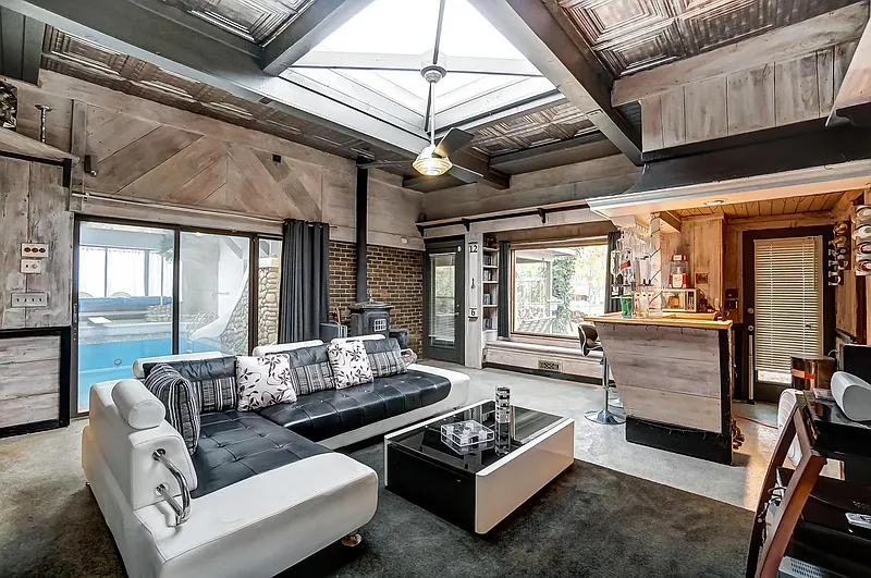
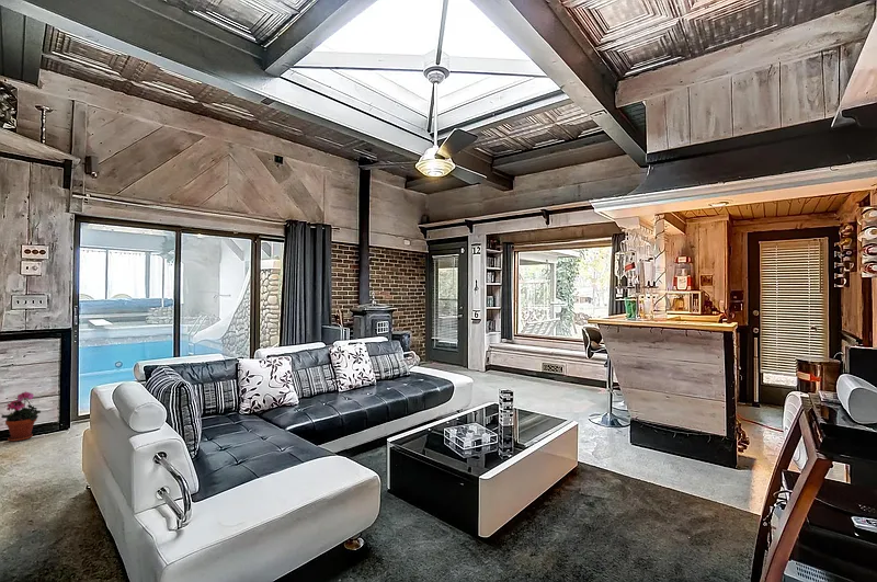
+ potted plant (21, 415)
